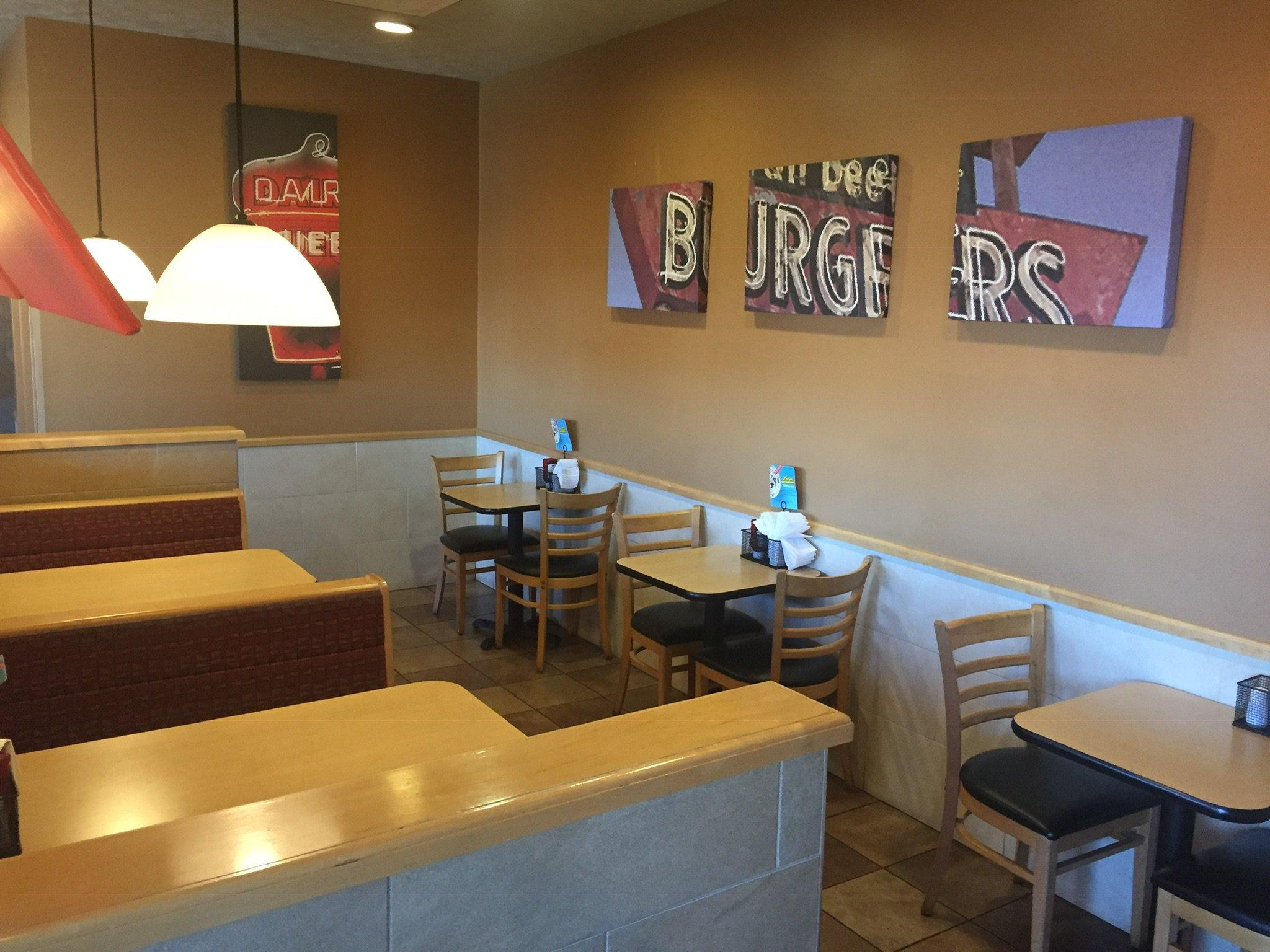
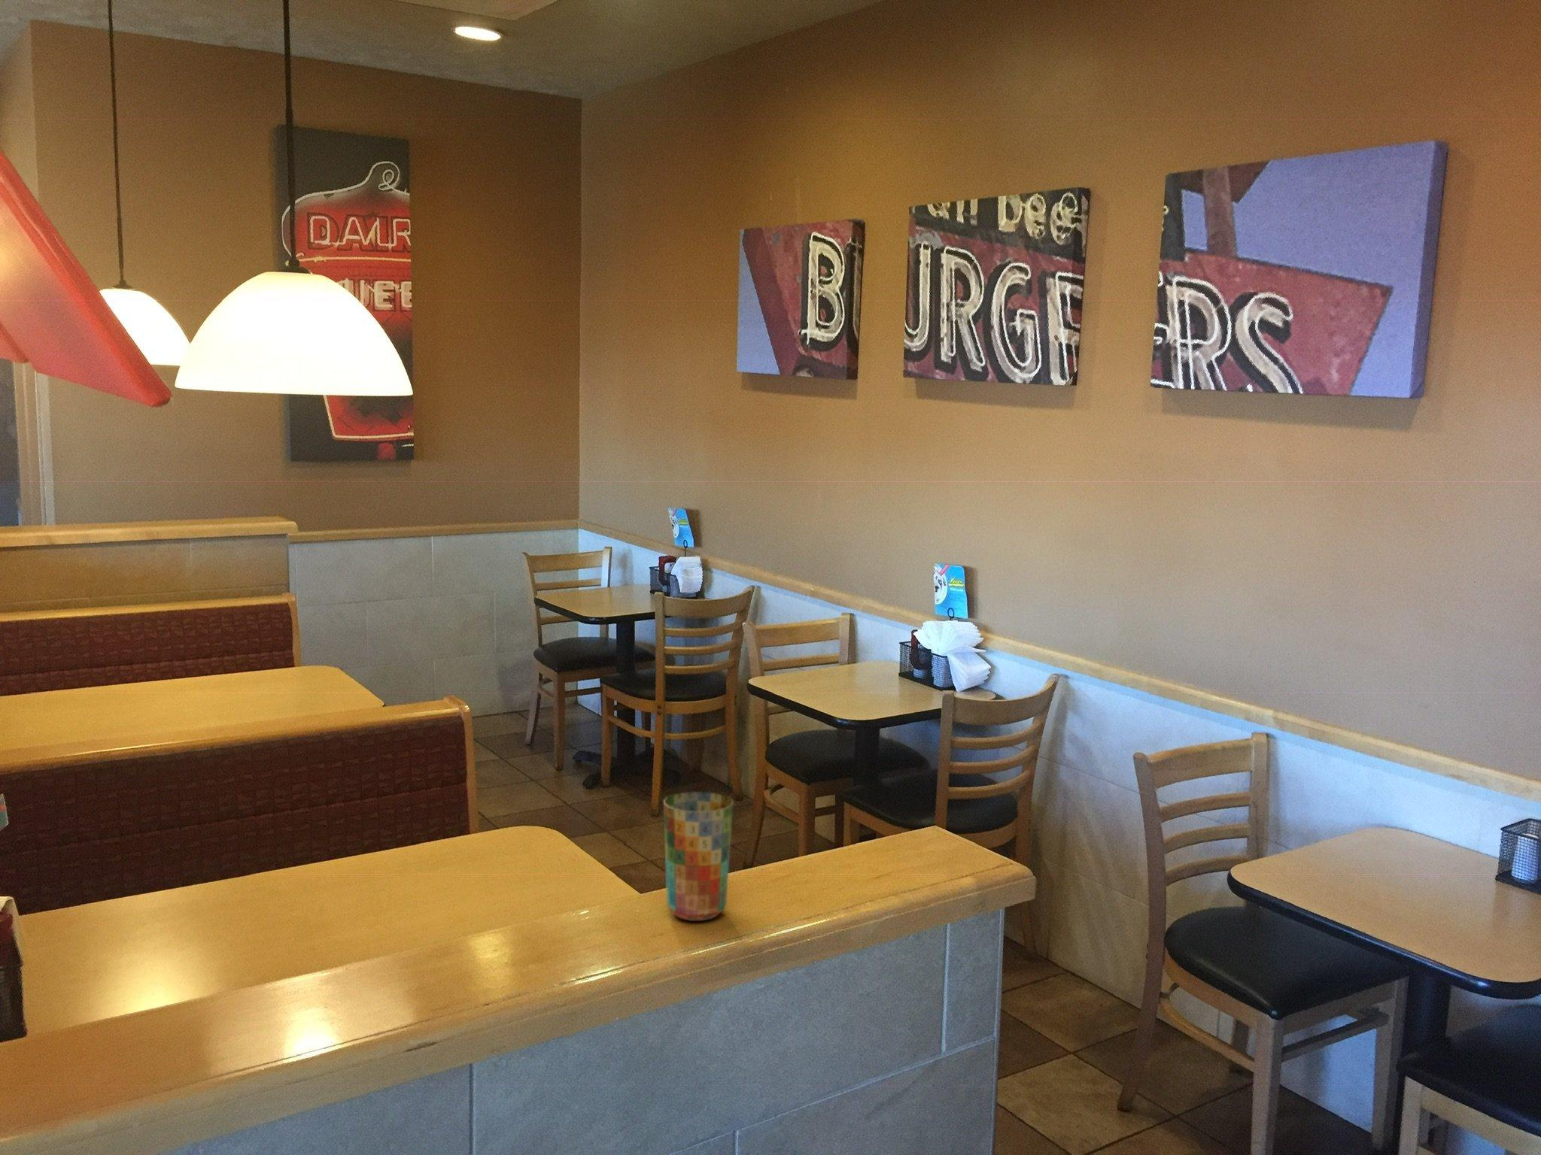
+ cup (696, 857)
